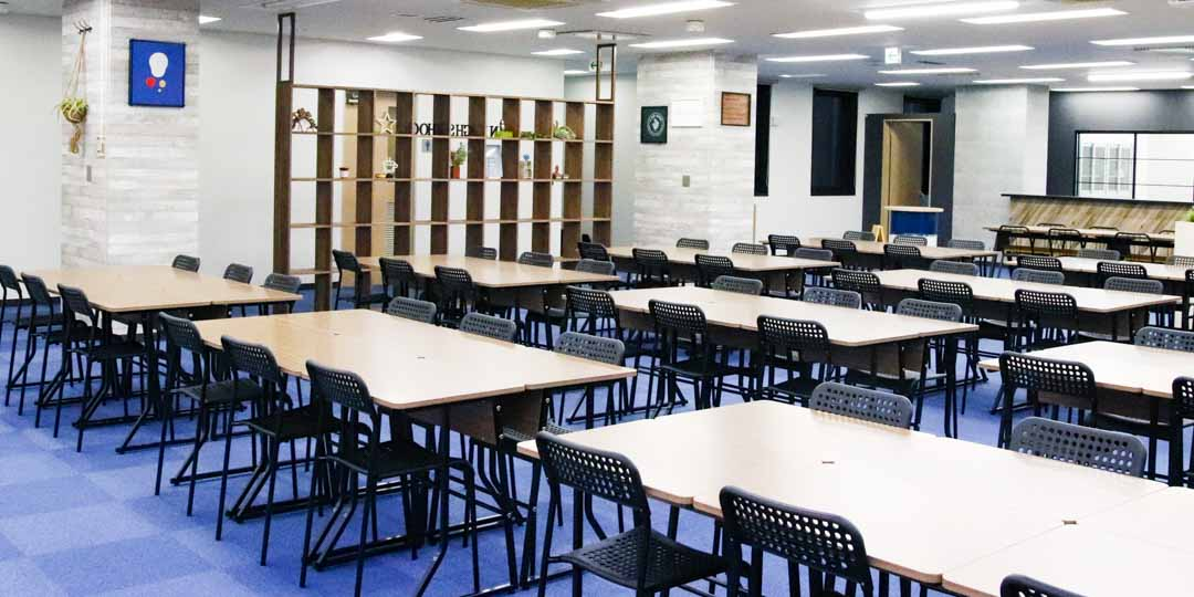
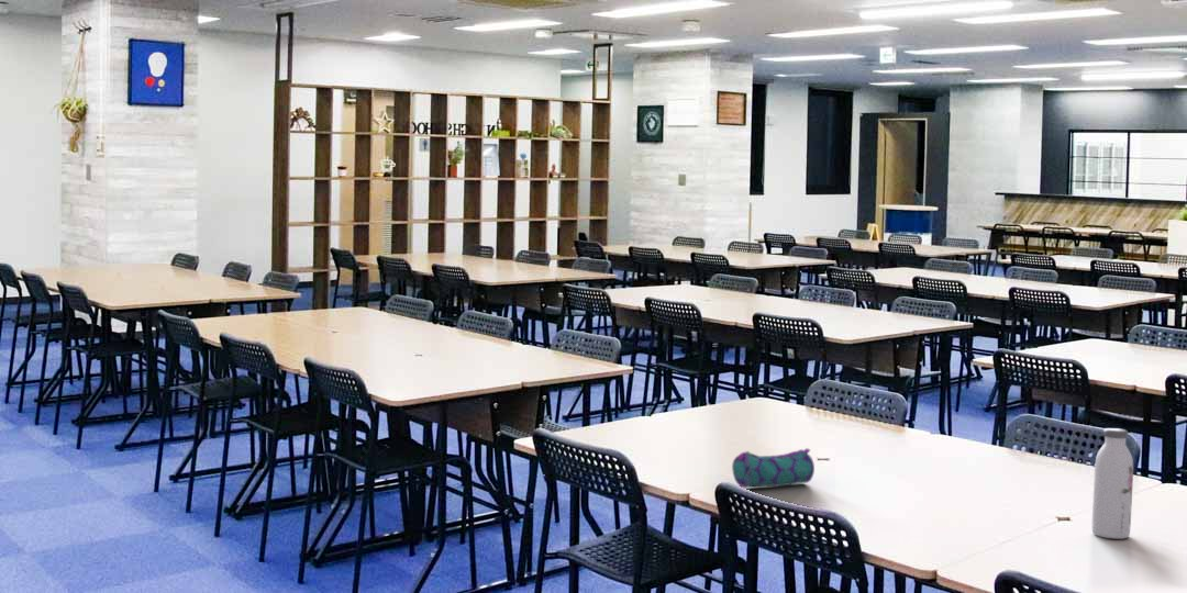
+ pencil case (774, 467)
+ water bottle (1112, 481)
